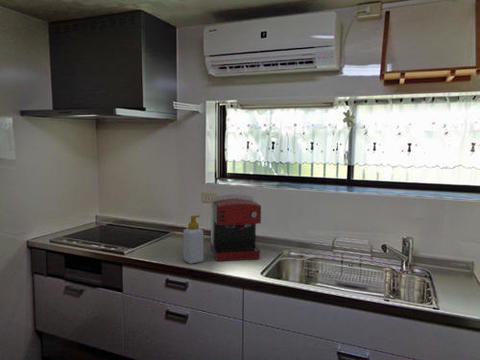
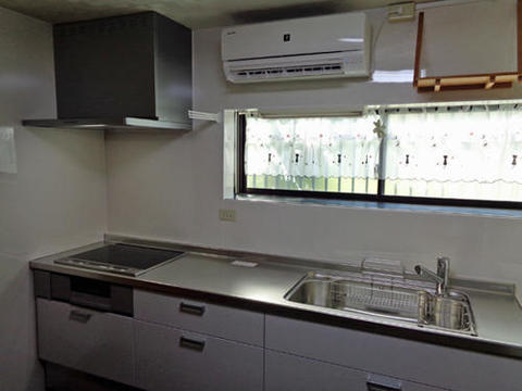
- soap bottle (193, 238)
- coffee maker (235, 225)
